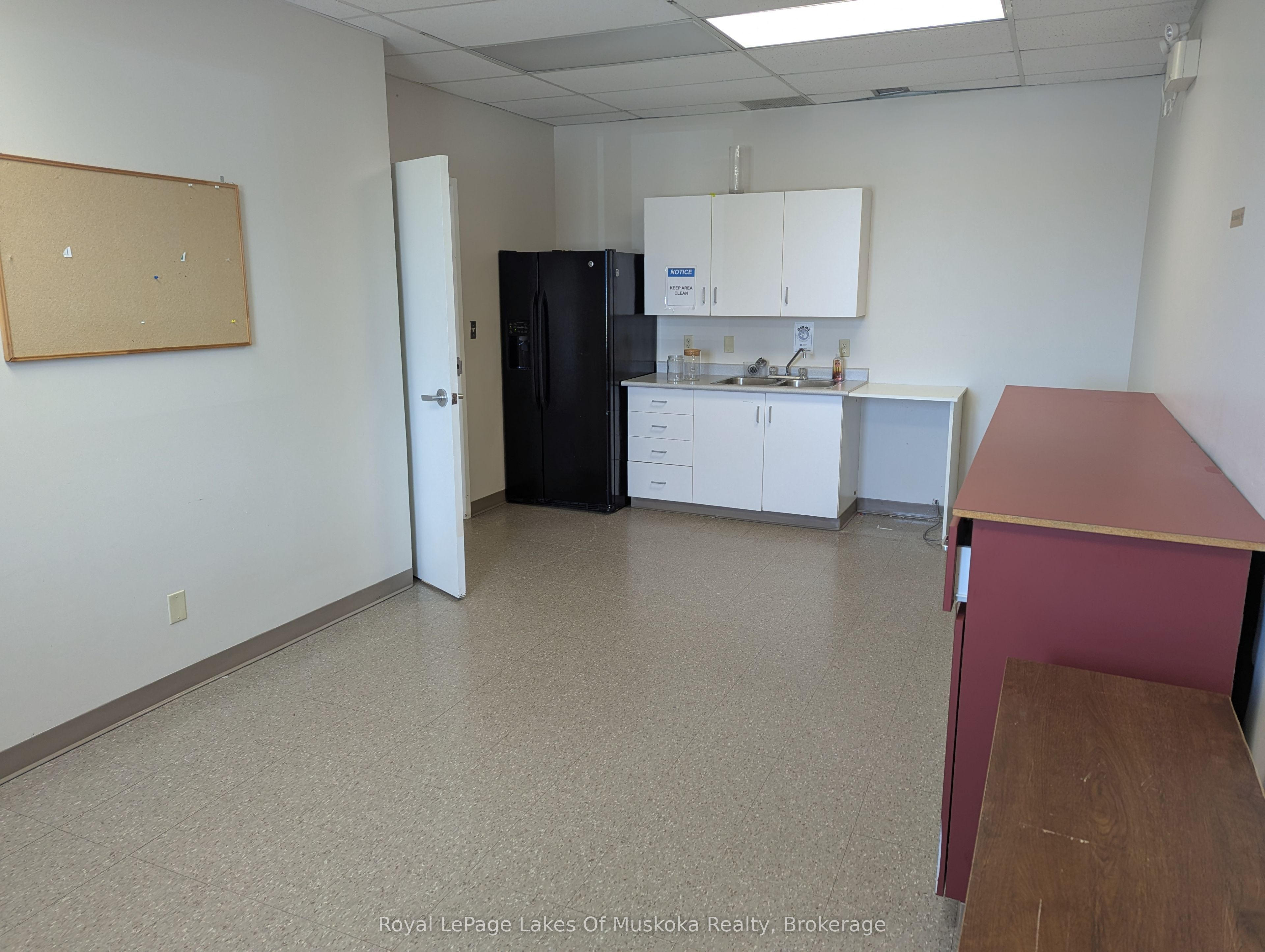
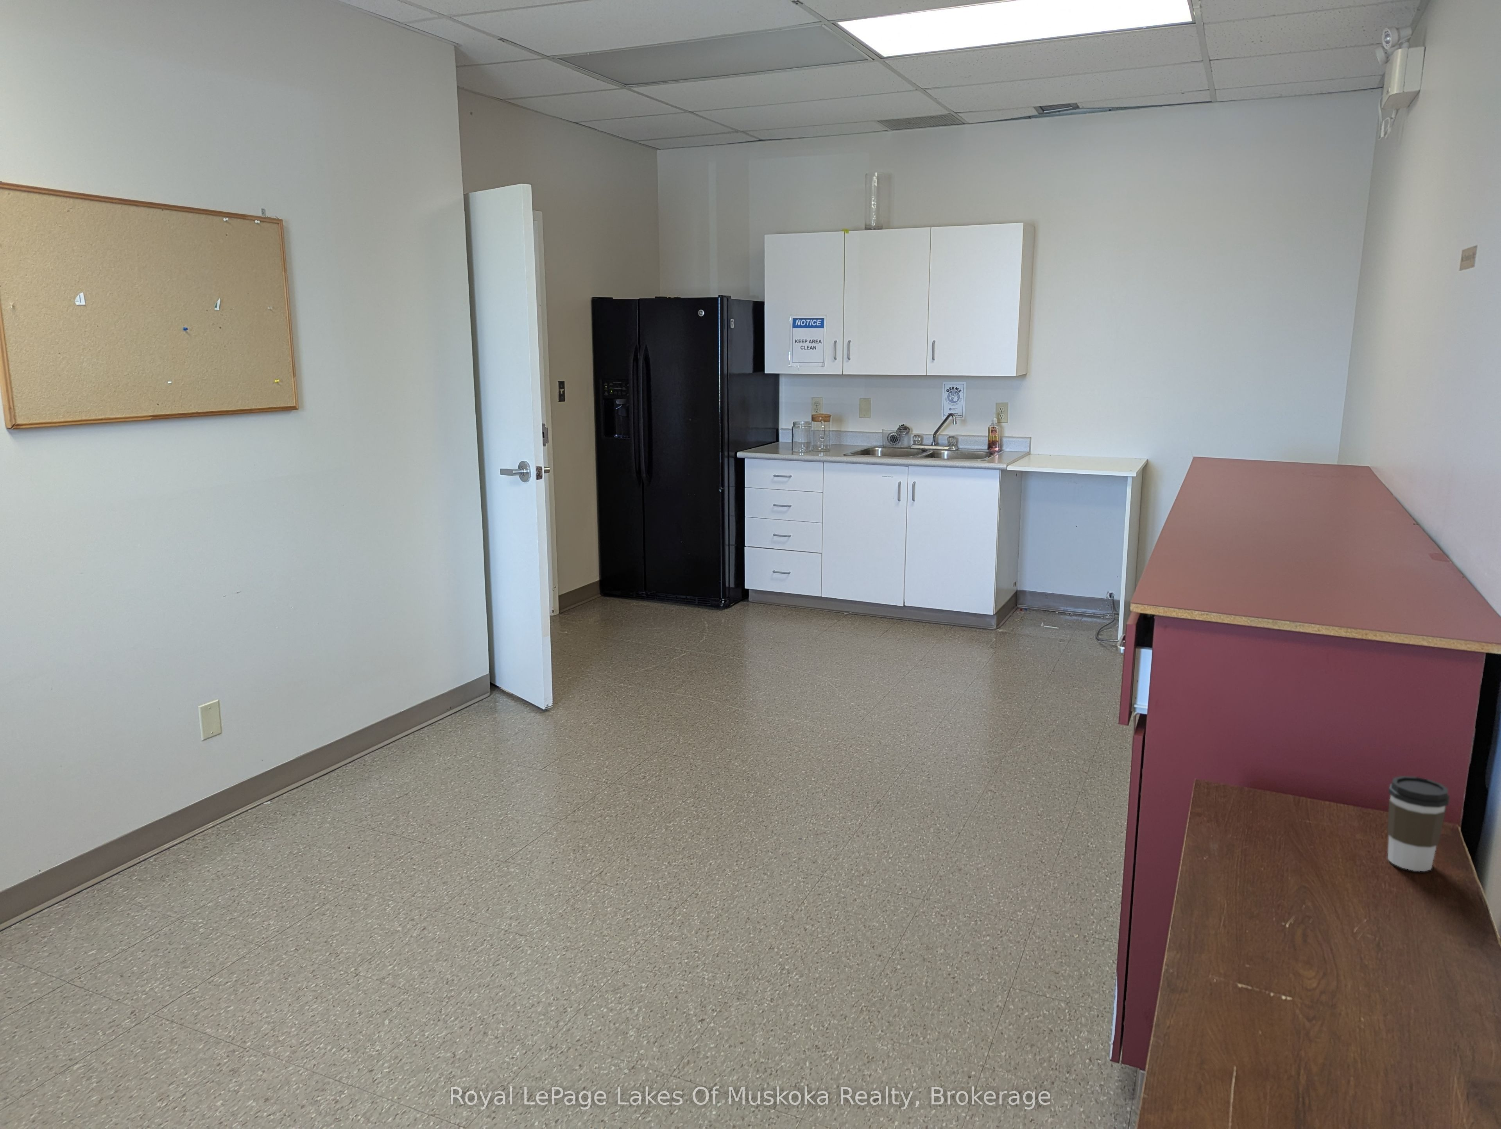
+ coffee cup (1414, 824)
